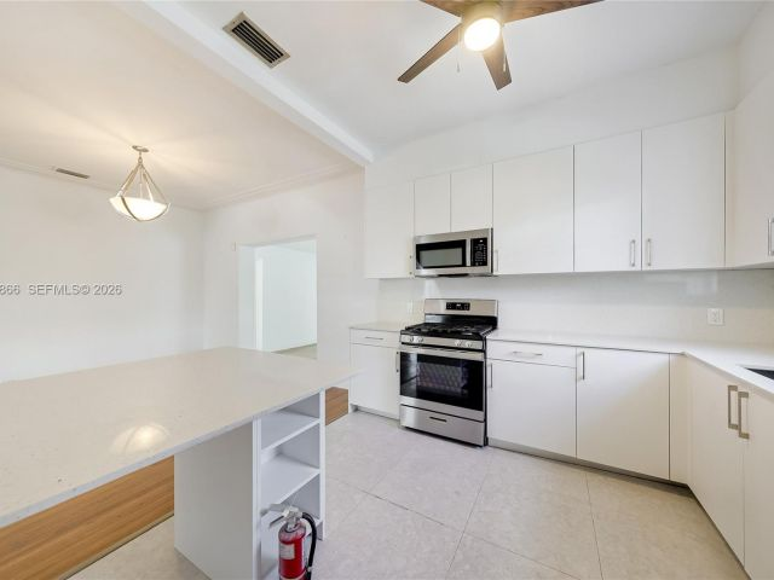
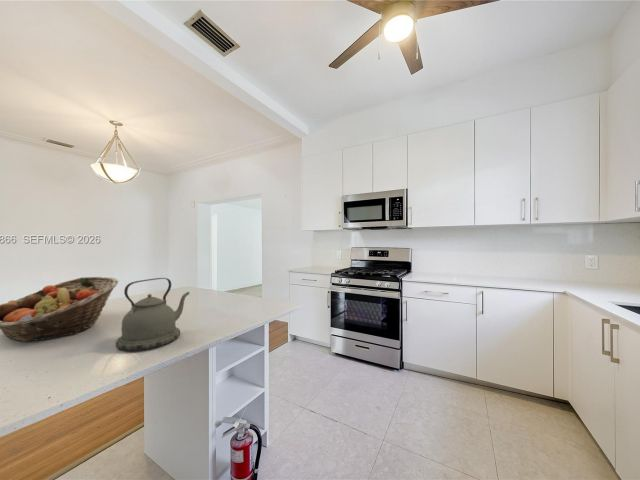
+ fruit basket (60, 304)
+ kettle (152, 308)
